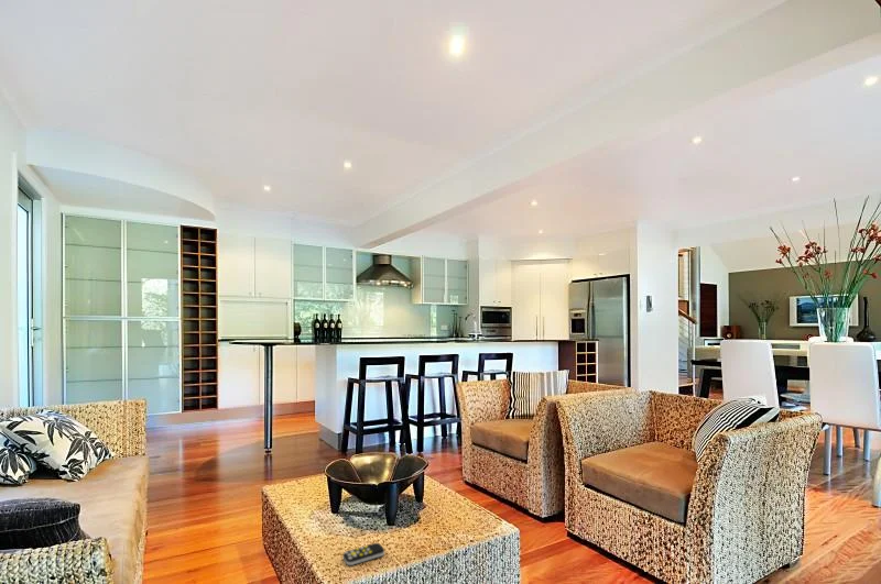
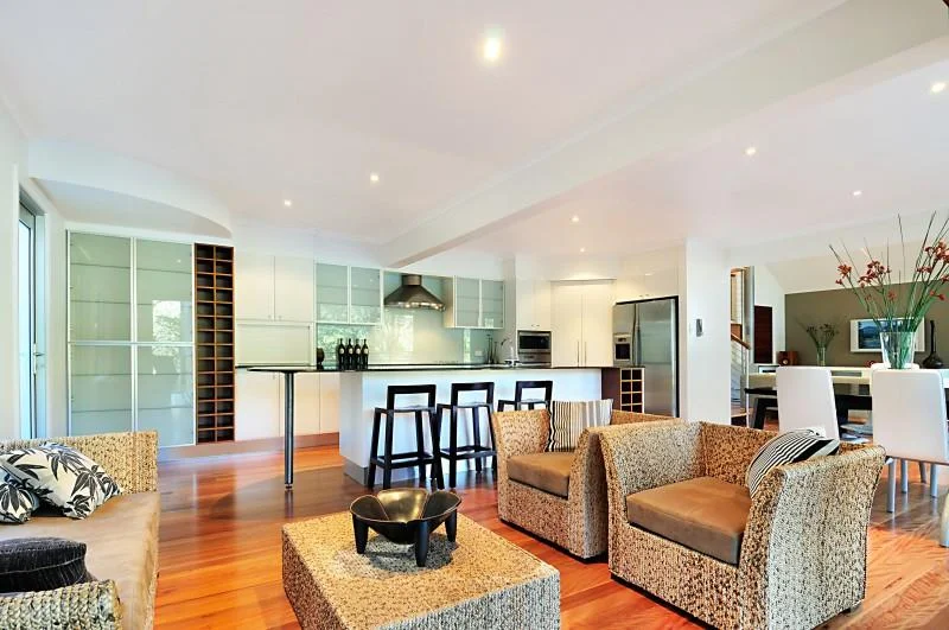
- remote control (363, 553)
